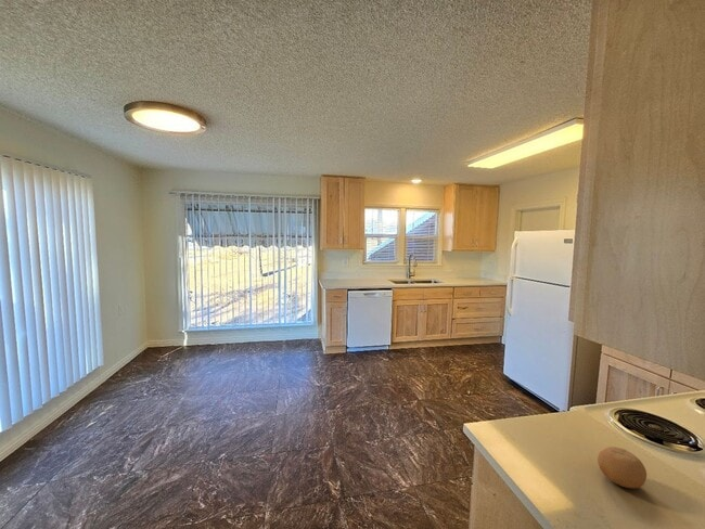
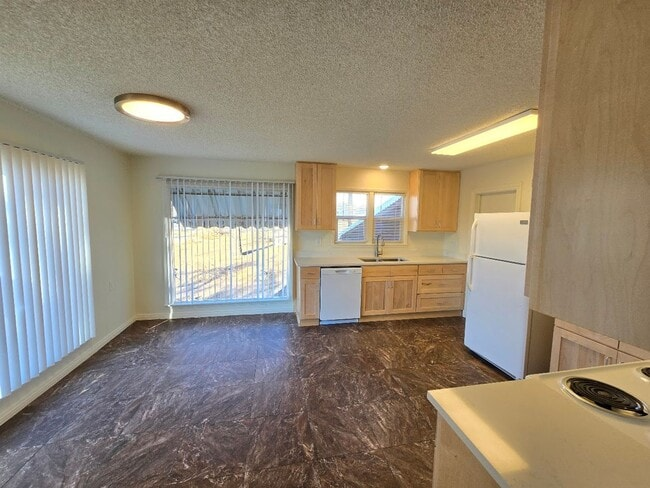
- fruit (620, 466)
